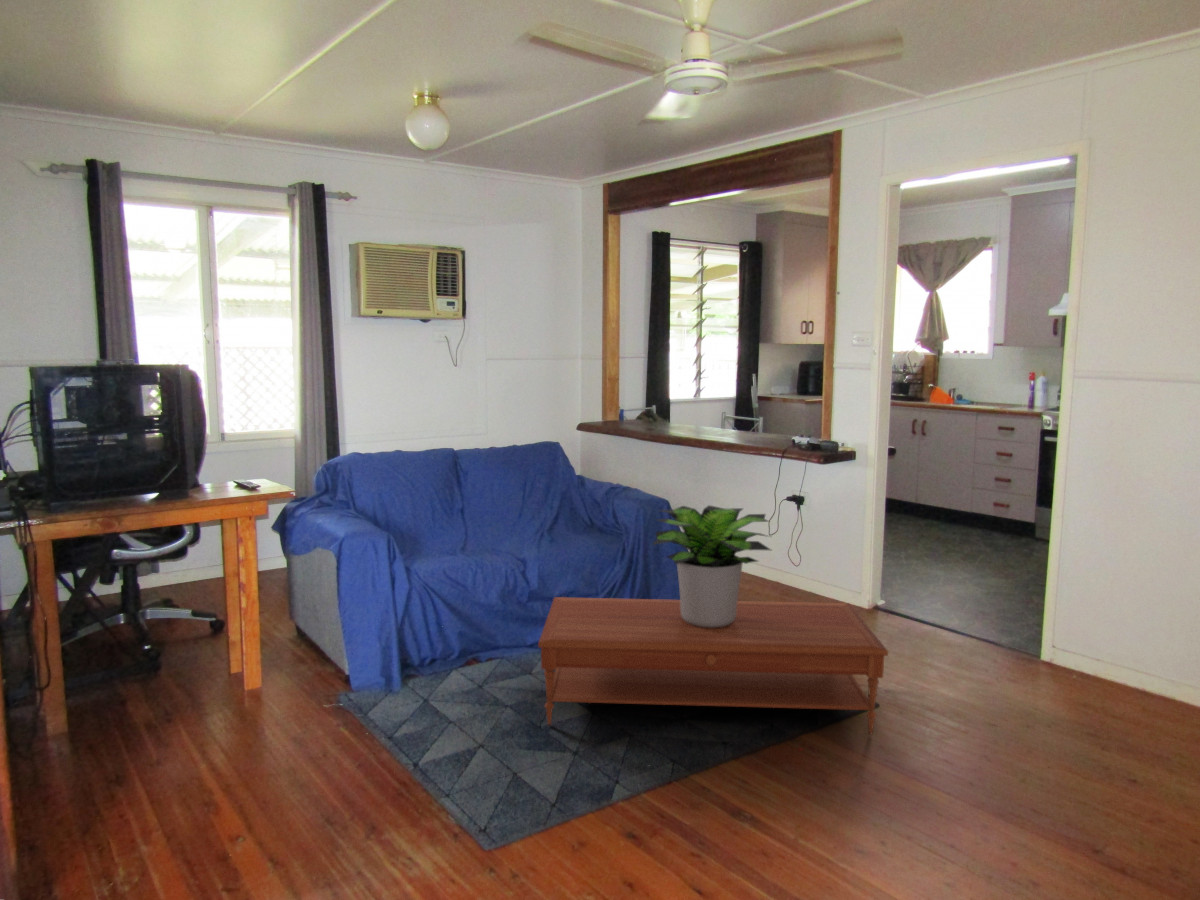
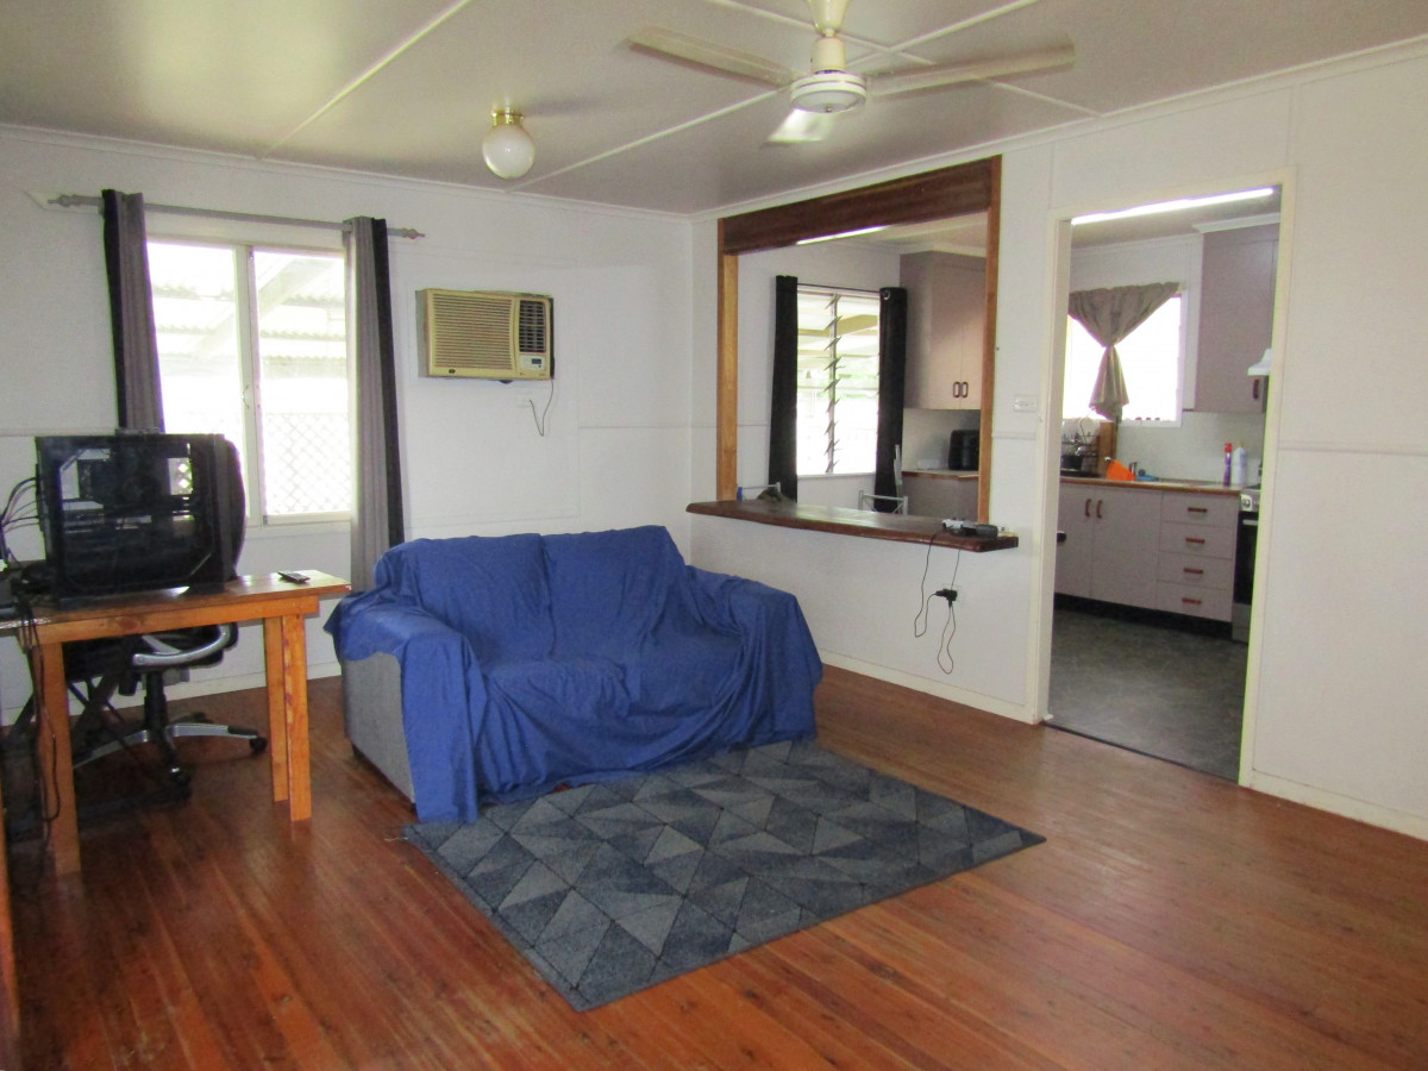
- coffee table (704, 661)
- potted plant (717, 568)
